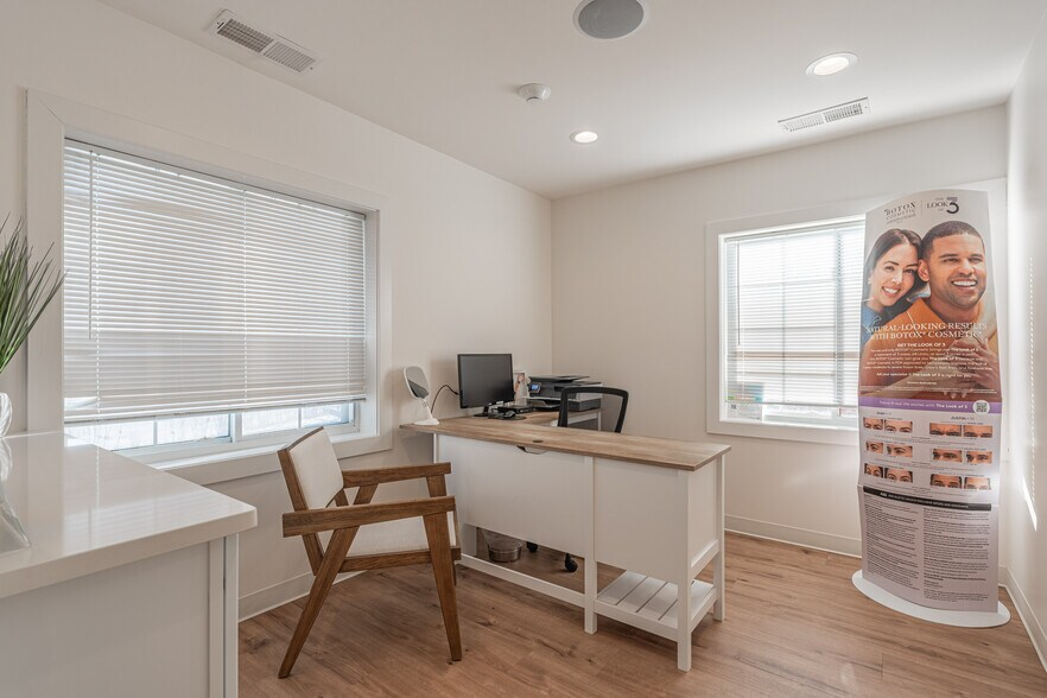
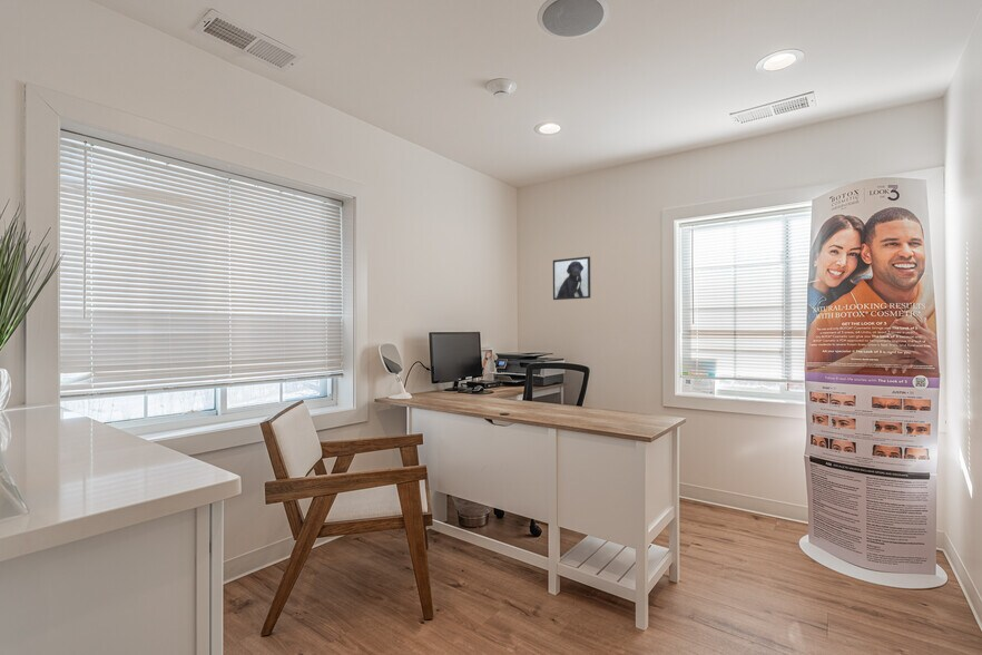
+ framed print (571, 278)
